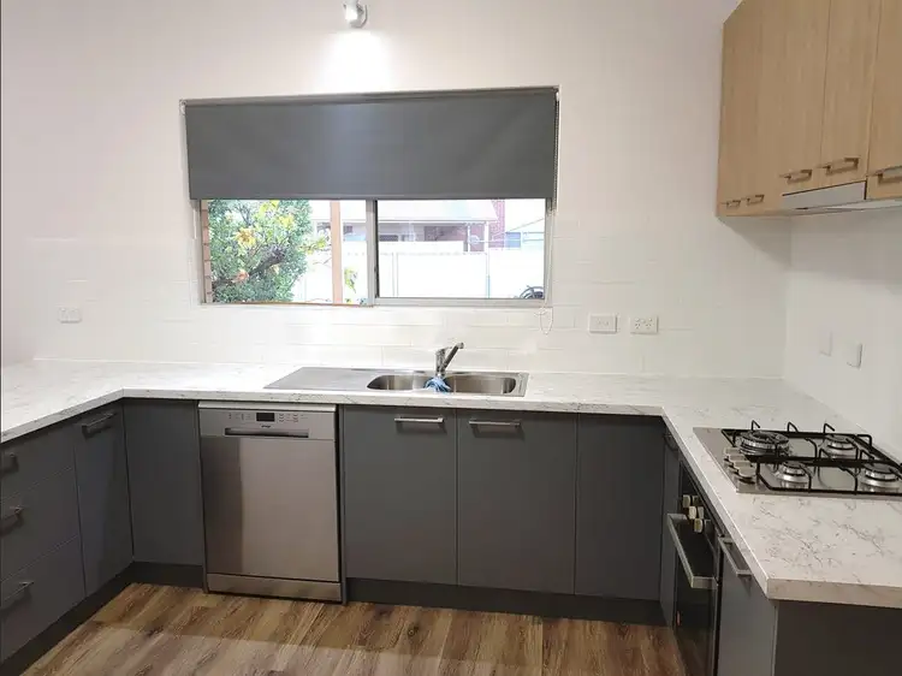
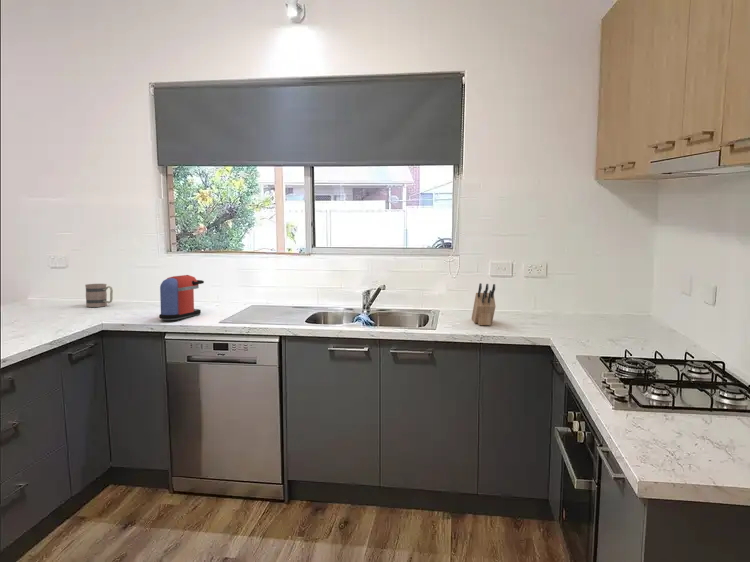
+ mug (100, 295)
+ knife block (483, 302)
+ coffee maker (181, 296)
